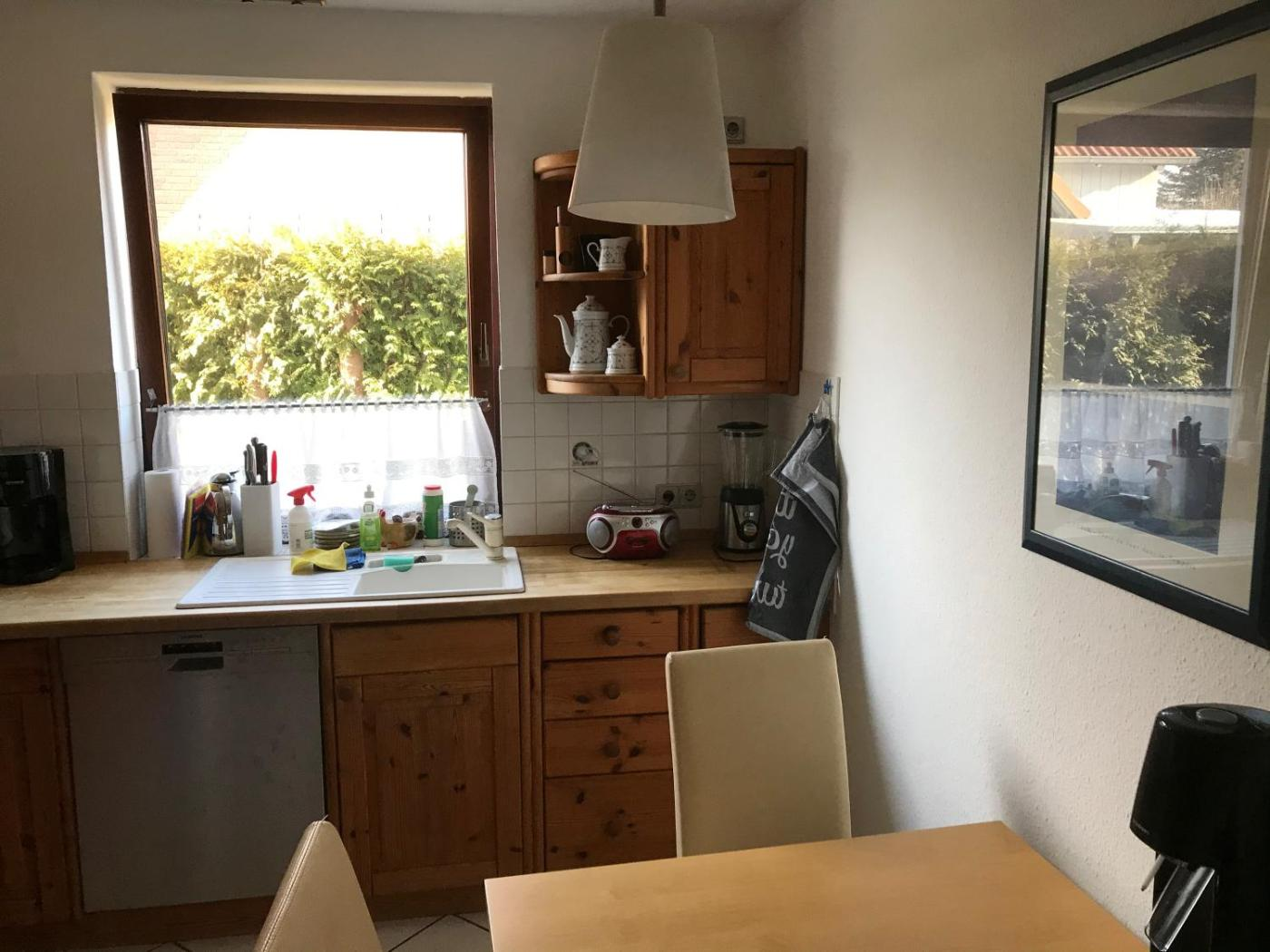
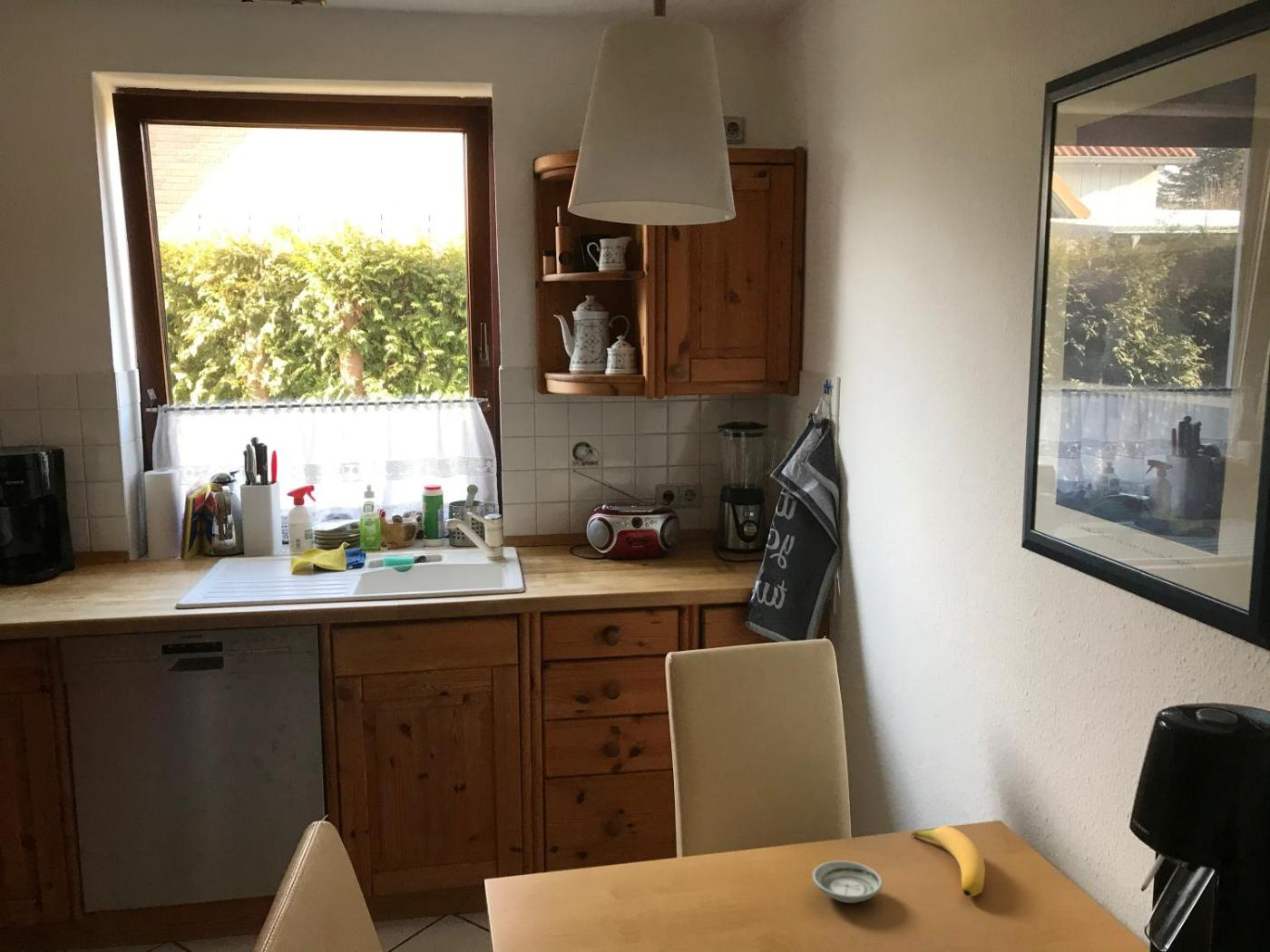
+ saucer (846, 885)
+ banana (952, 854)
